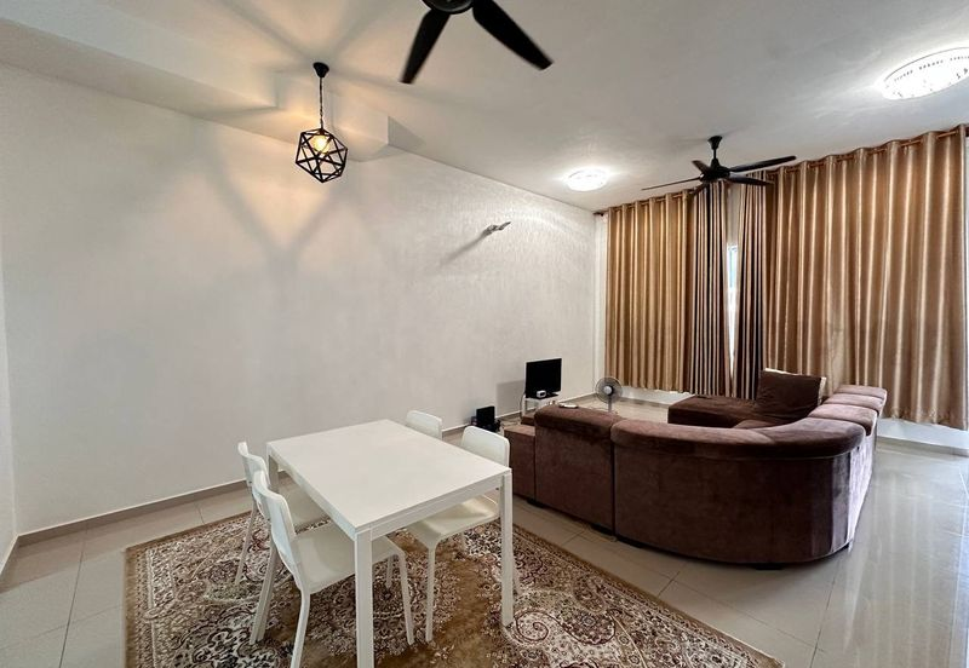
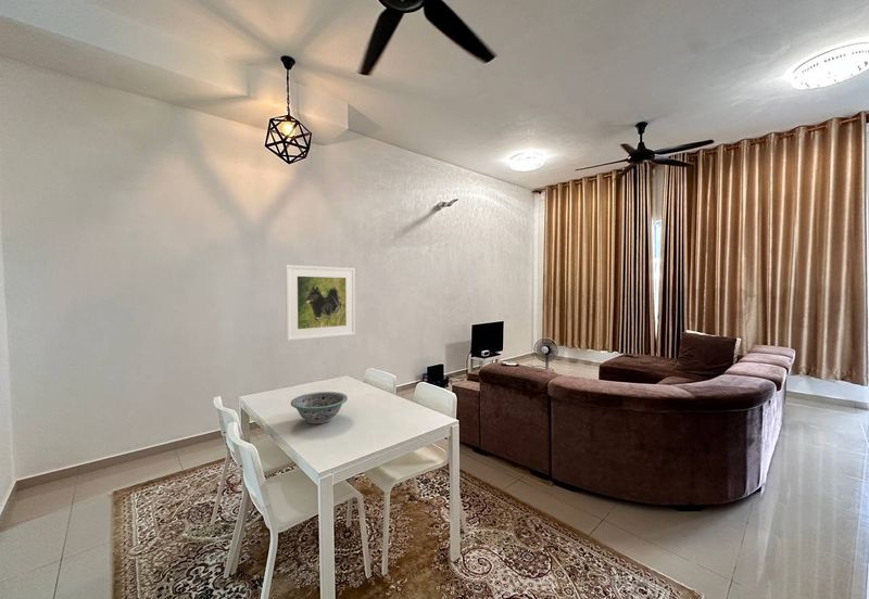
+ decorative bowl (319, 409)
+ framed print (323, 302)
